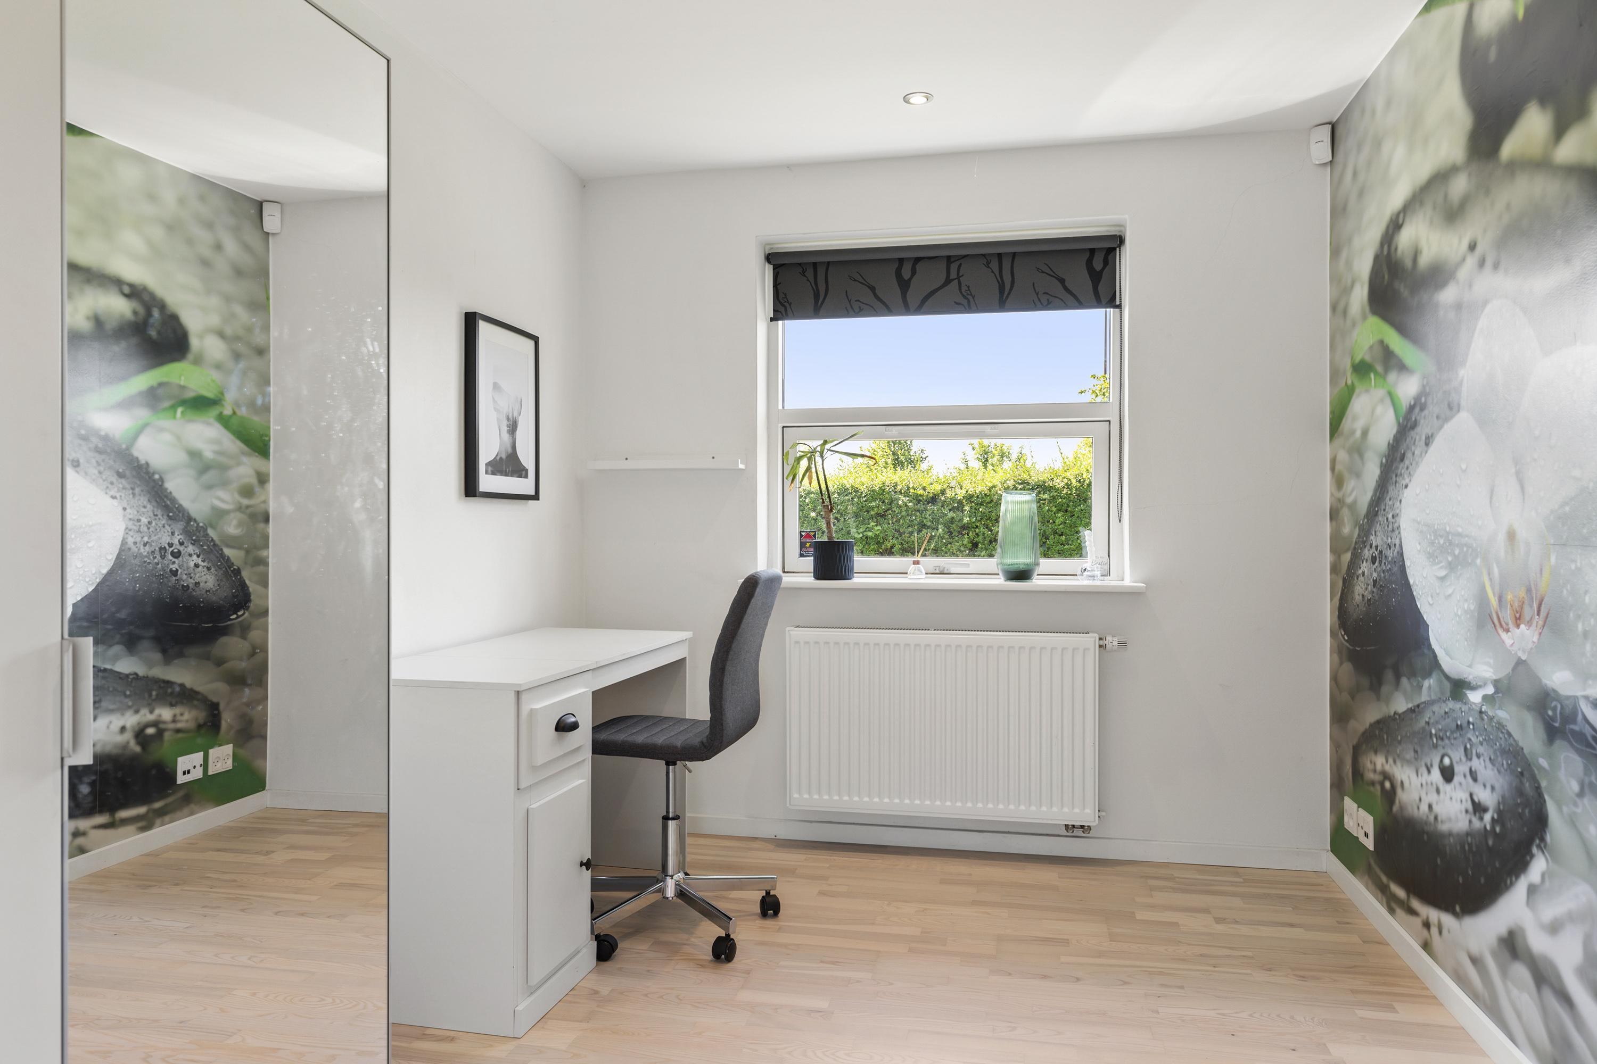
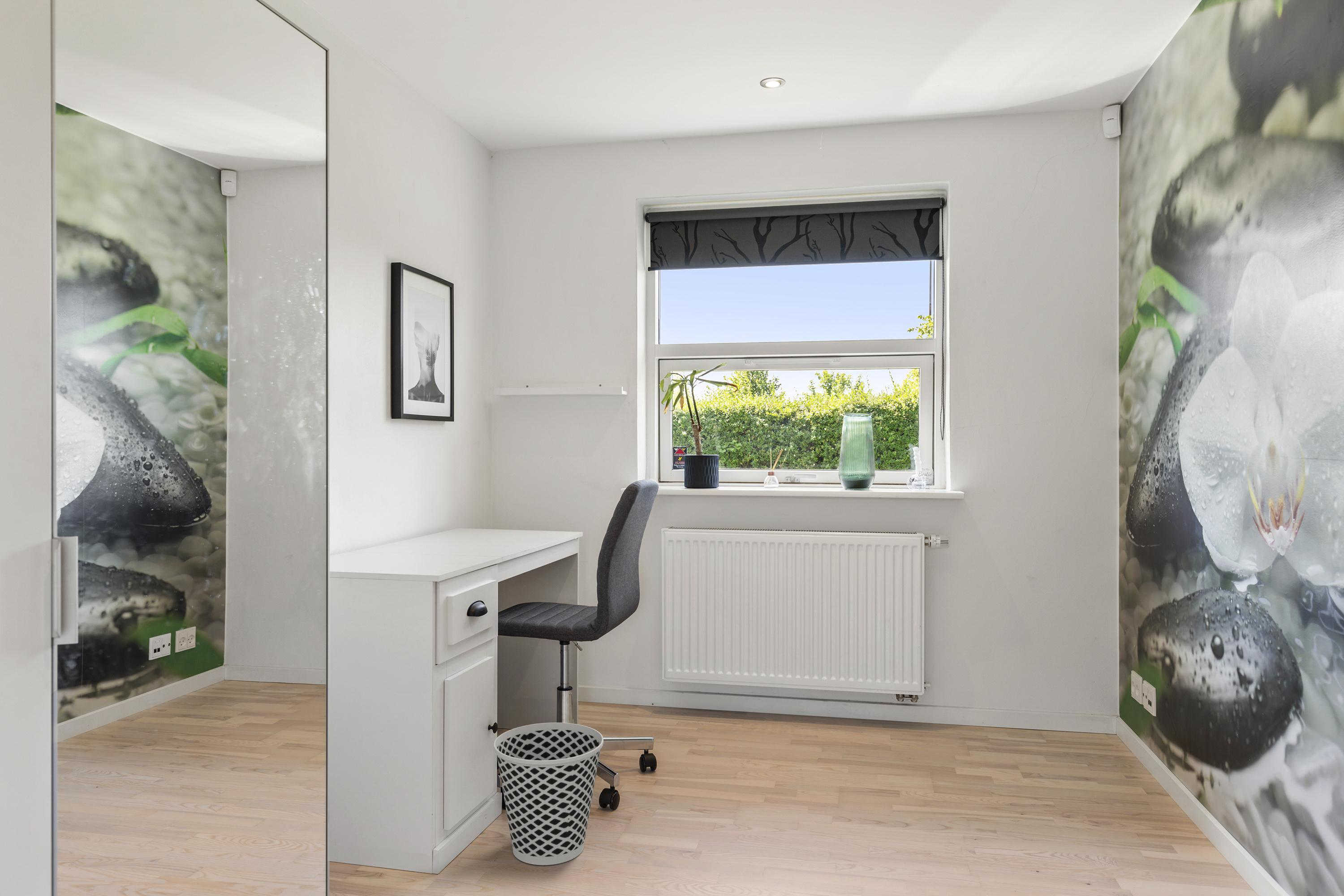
+ wastebasket (549, 794)
